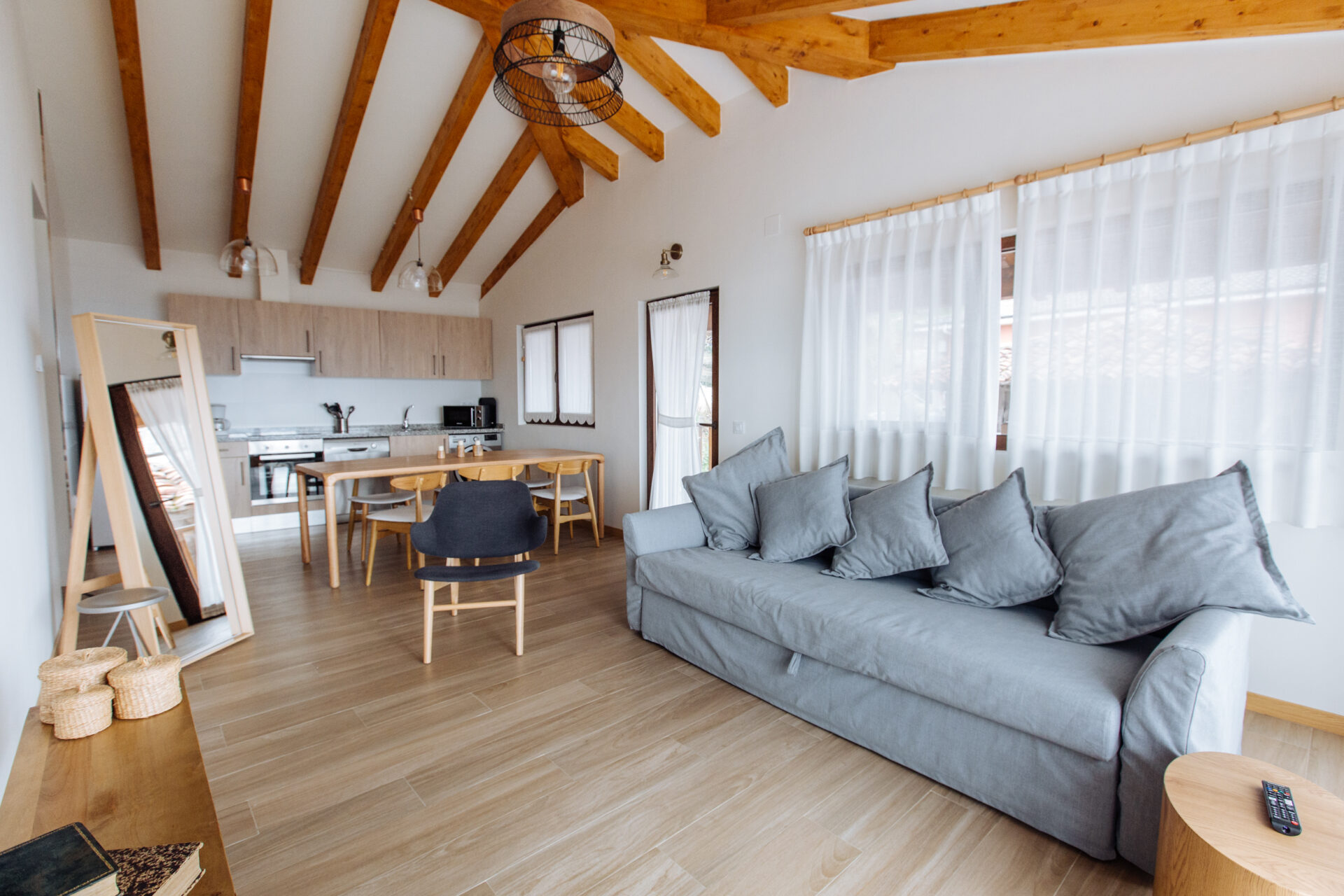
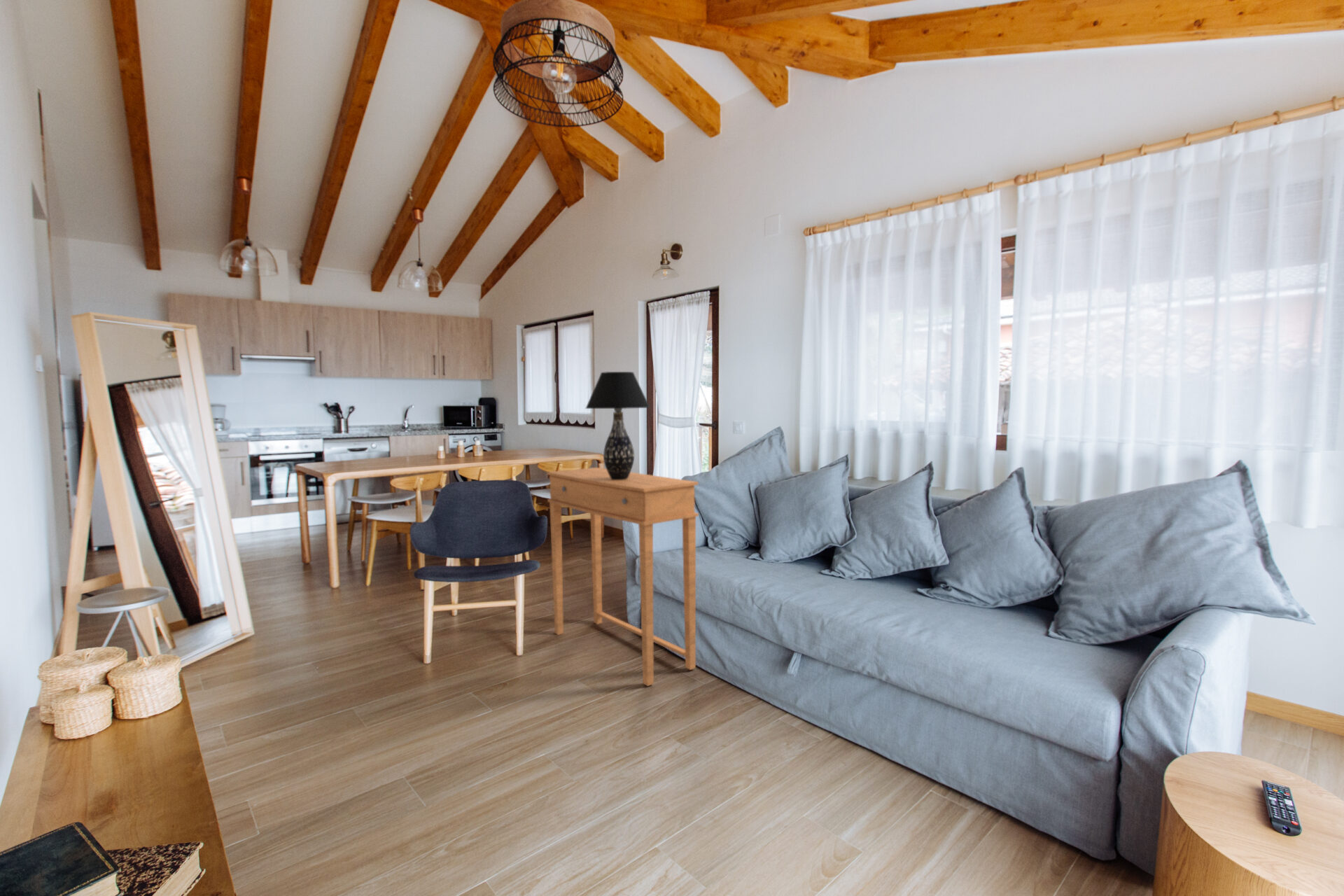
+ table lamp (618, 426)
+ side table (601, 566)
